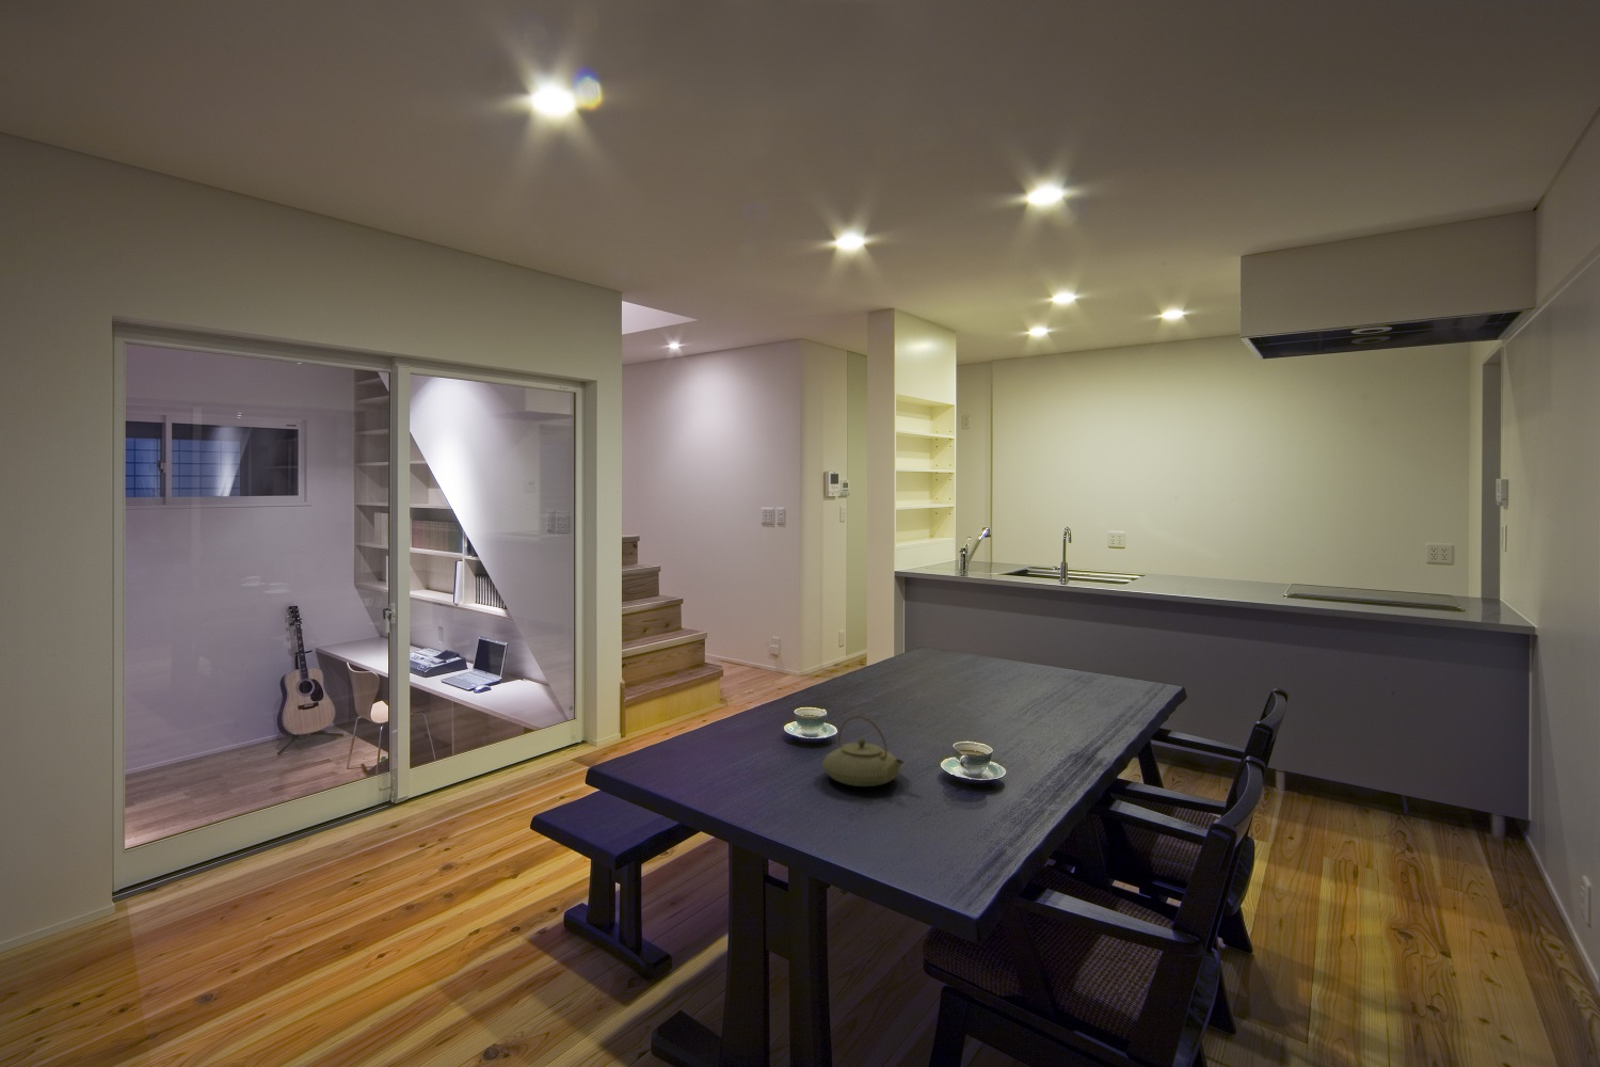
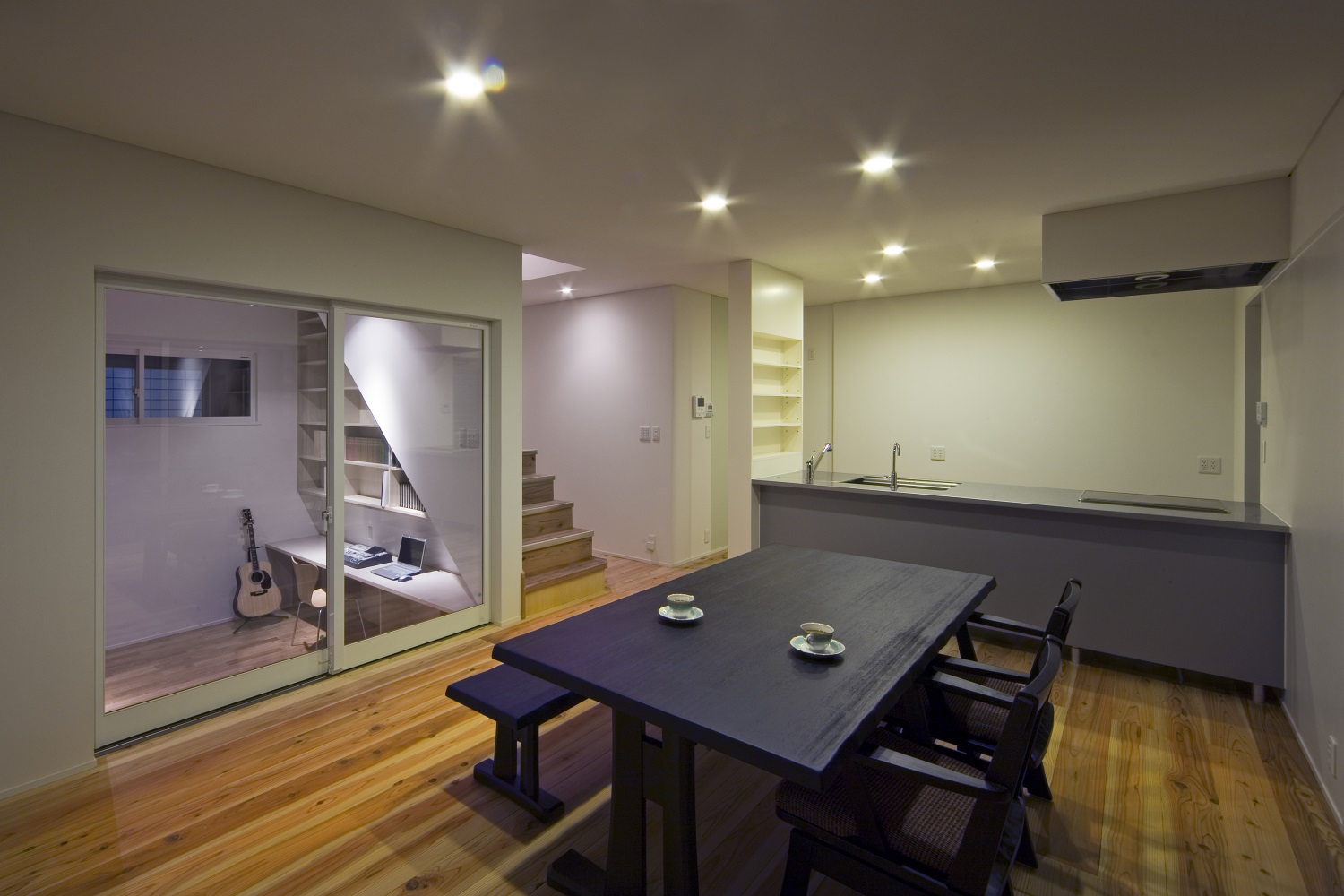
- teapot (865, 749)
